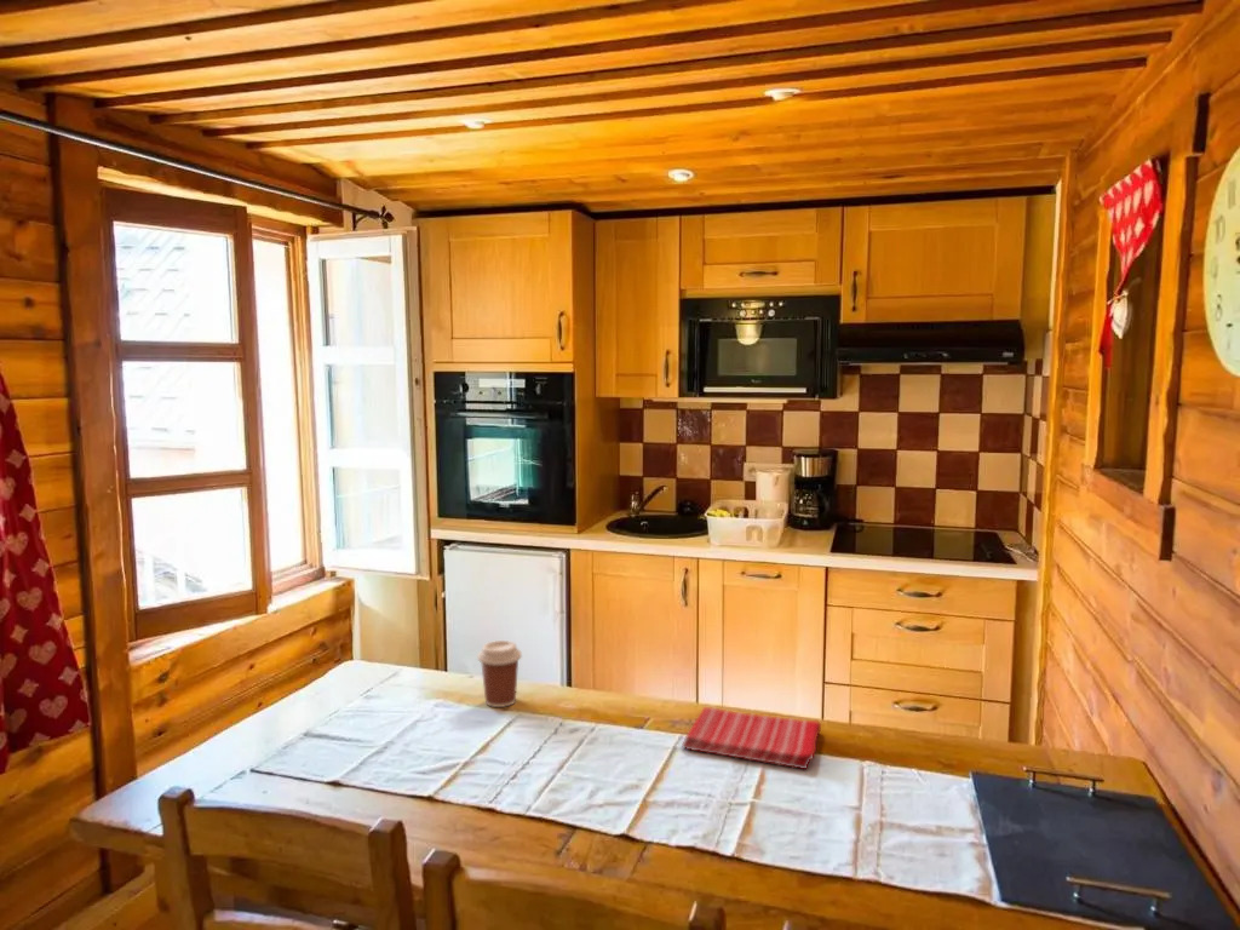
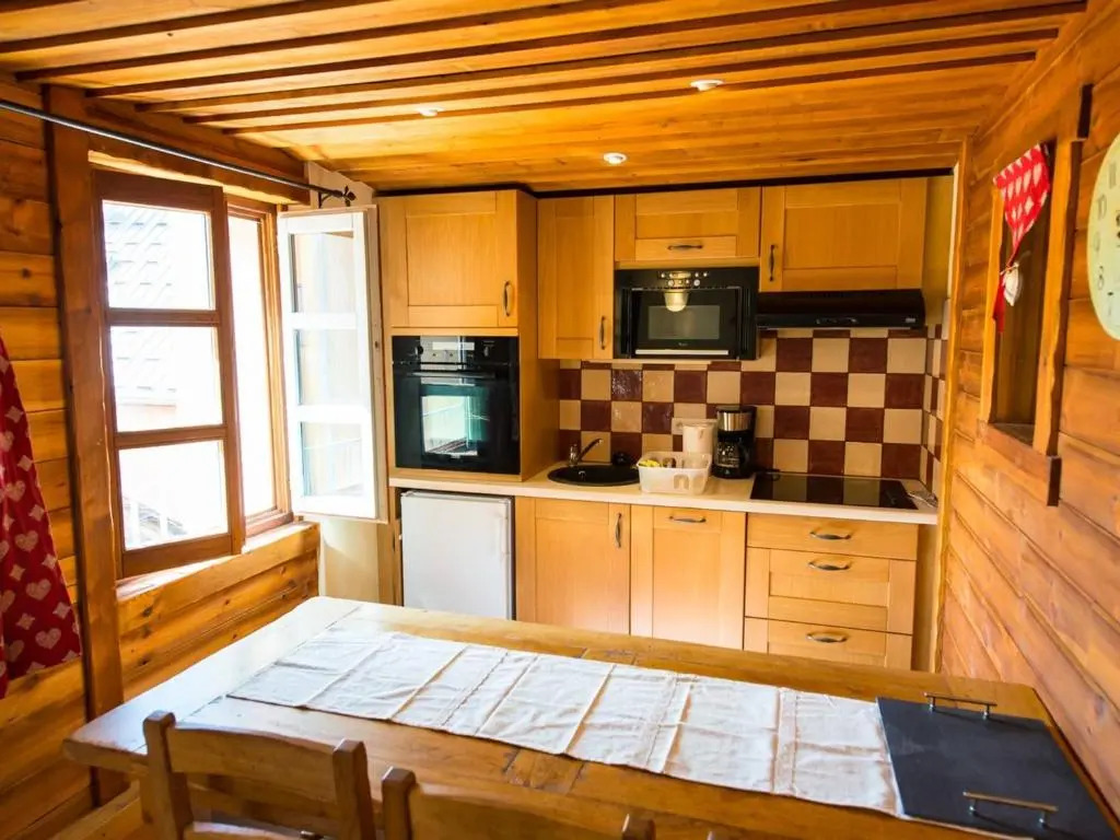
- coffee cup (499, 673)
- dish towel (753, 733)
